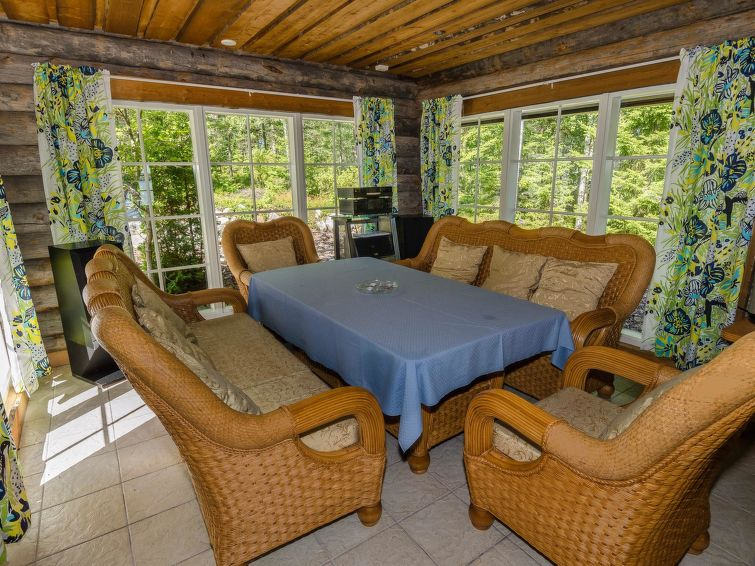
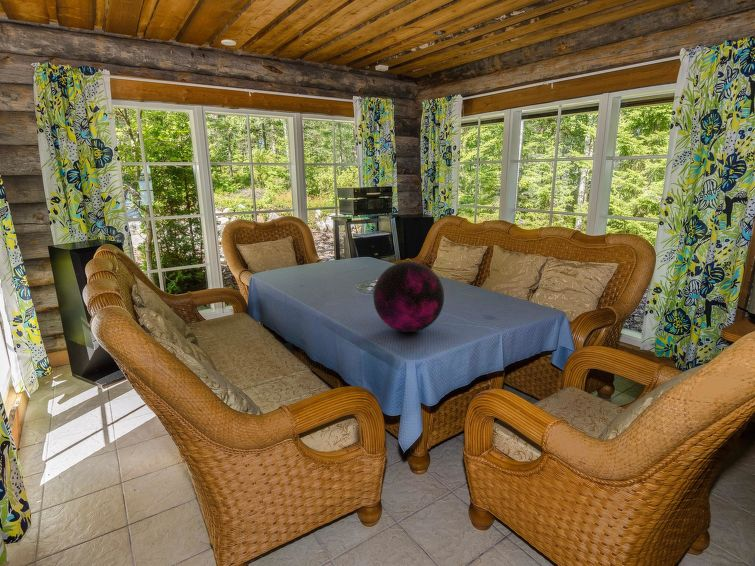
+ decorative orb (408, 296)
